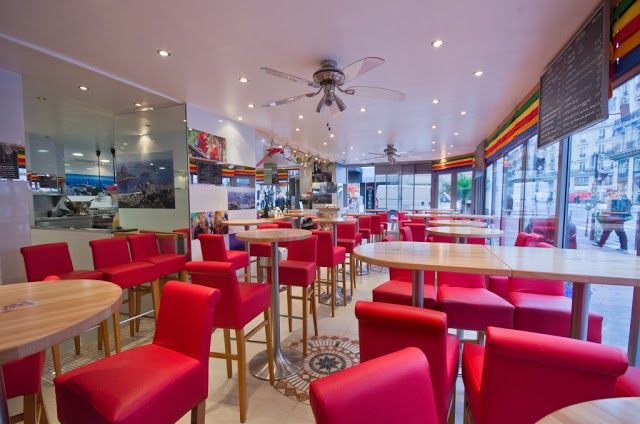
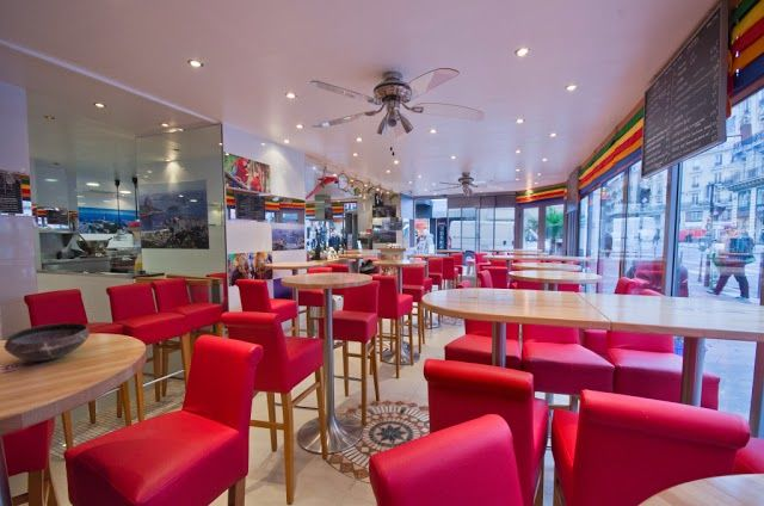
+ bowl (49, 343)
